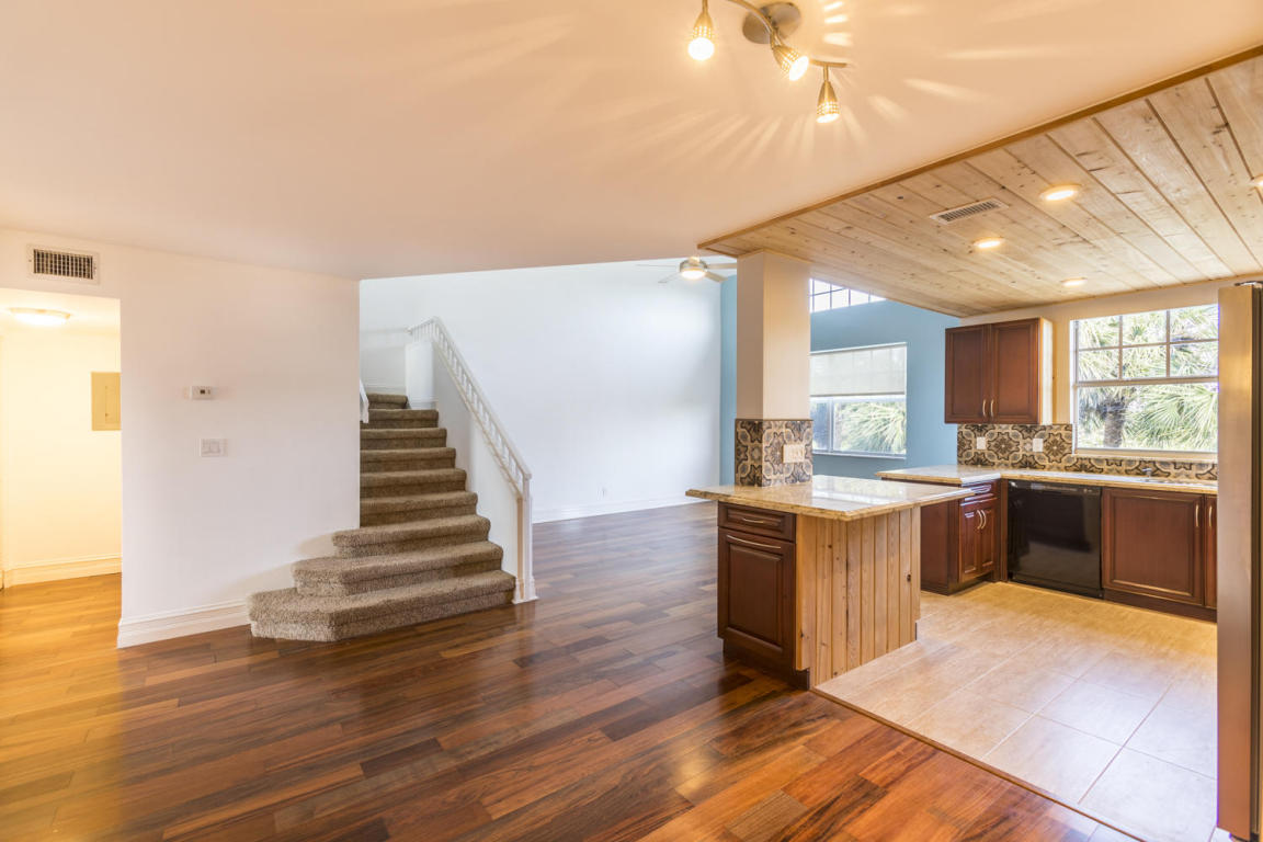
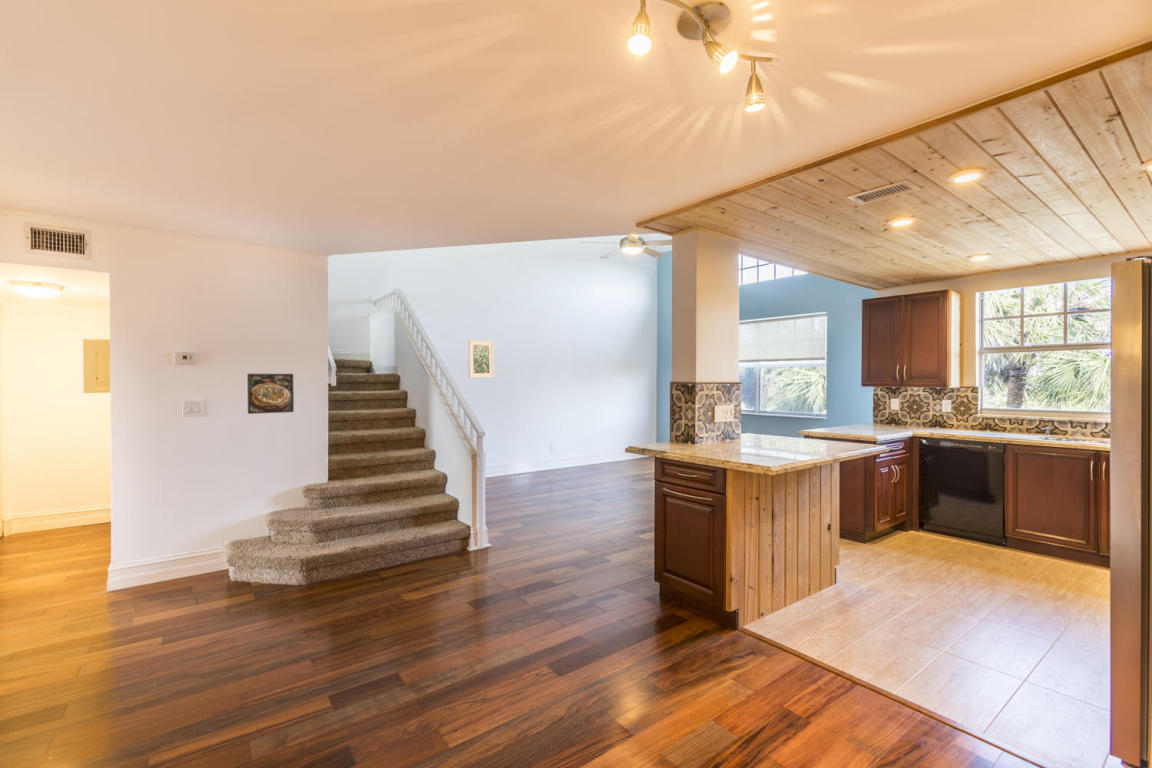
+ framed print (271, 393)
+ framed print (481, 359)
